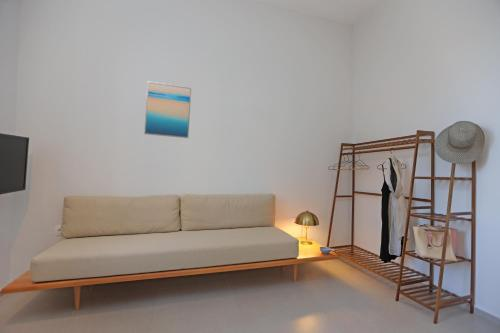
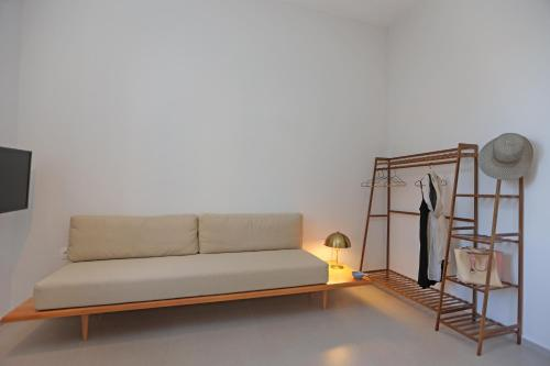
- wall art (168, 110)
